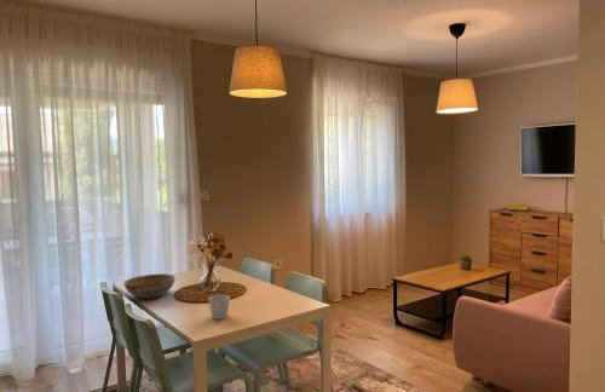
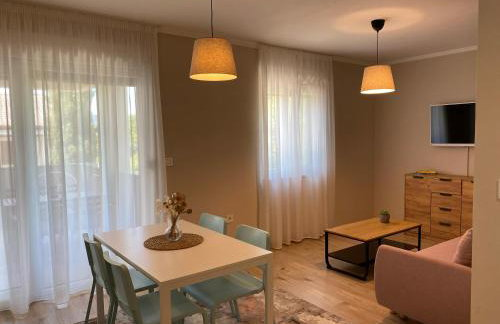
- bowl (150, 287)
- mug (219, 307)
